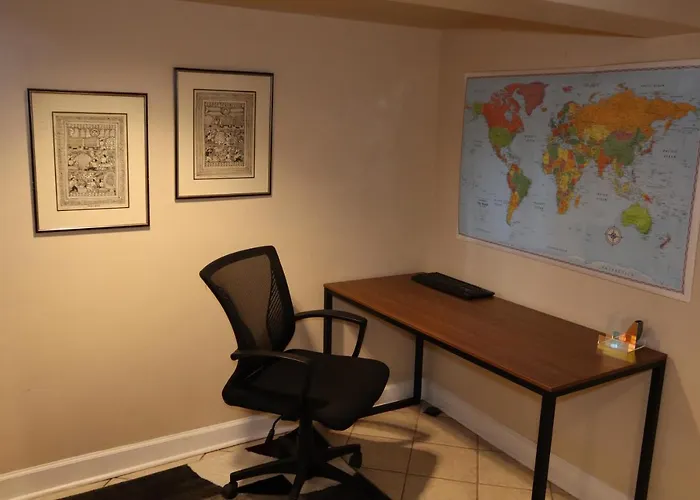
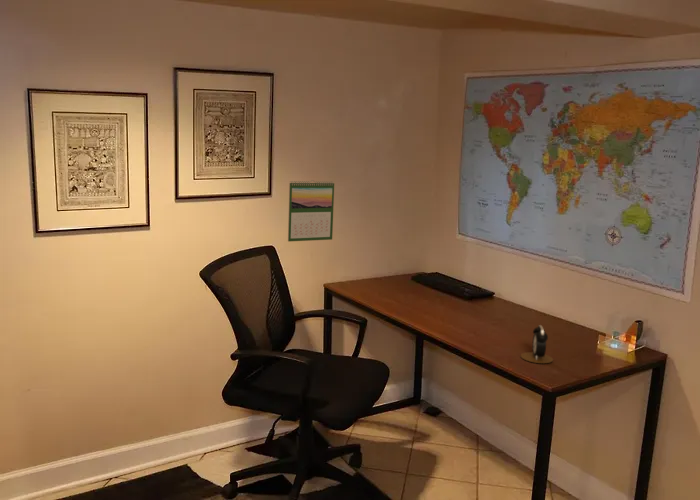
+ calendar (311, 210)
+ alarm clock (538, 342)
